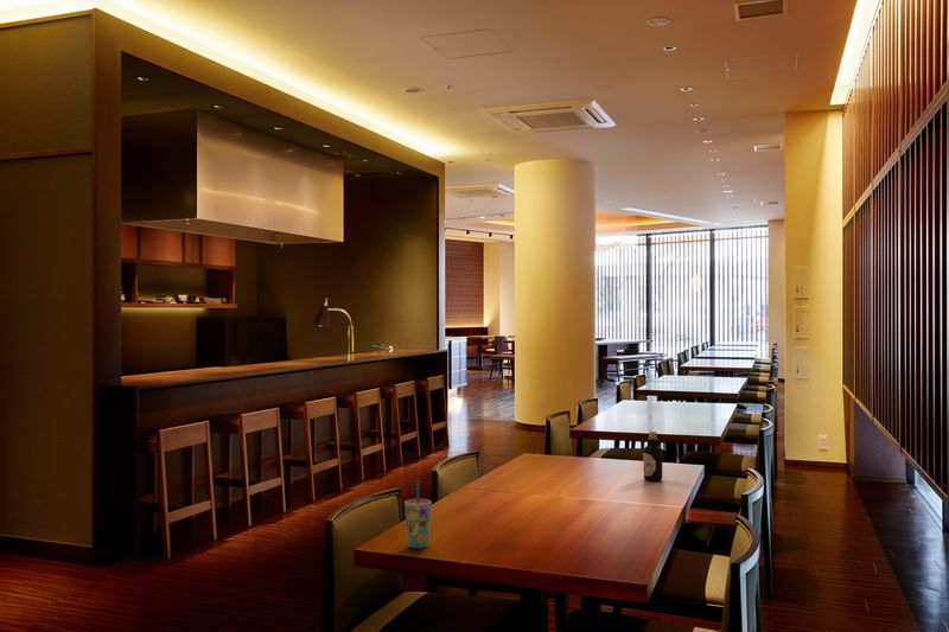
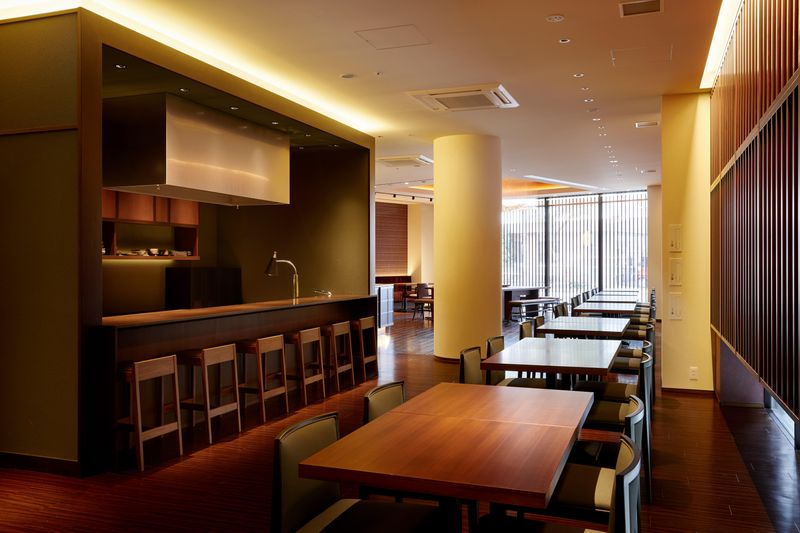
- bottle (652, 455)
- cup (418, 512)
